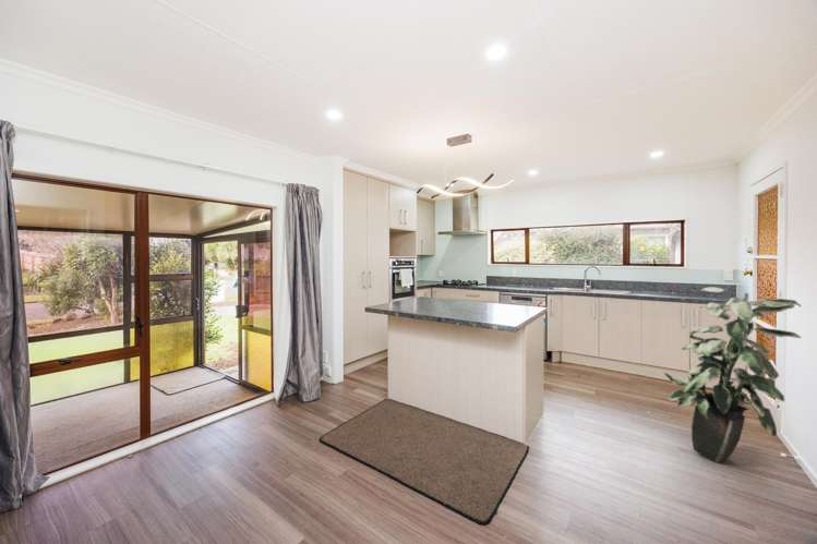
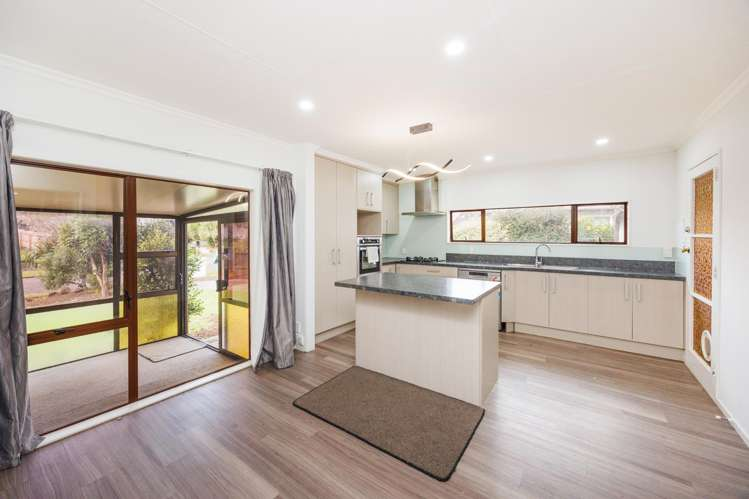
- indoor plant (725, 373)
